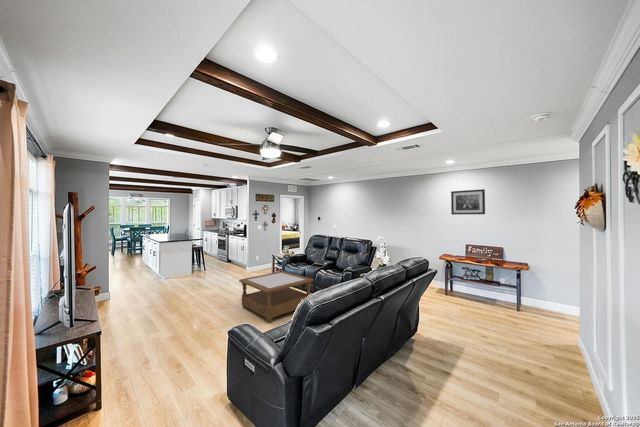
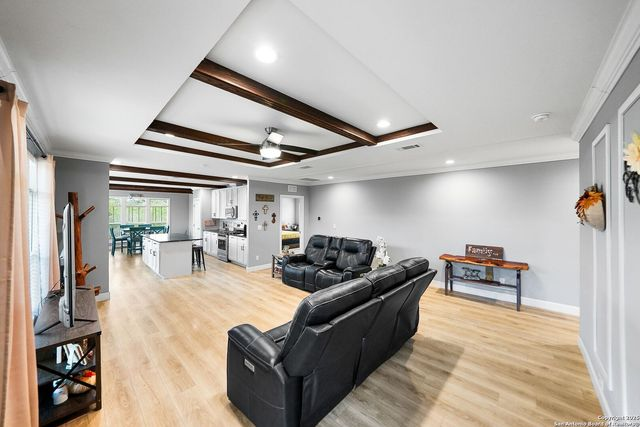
- wall art (467, 202)
- coffee table (276, 293)
